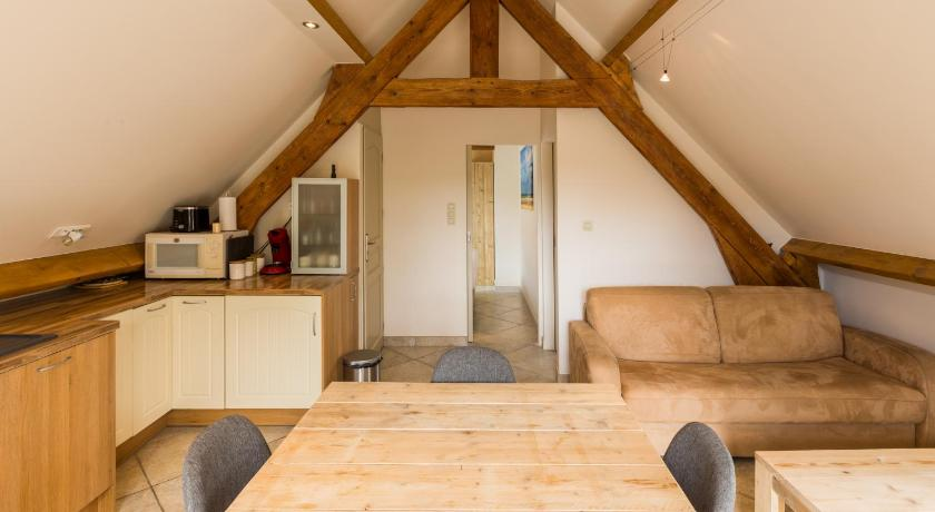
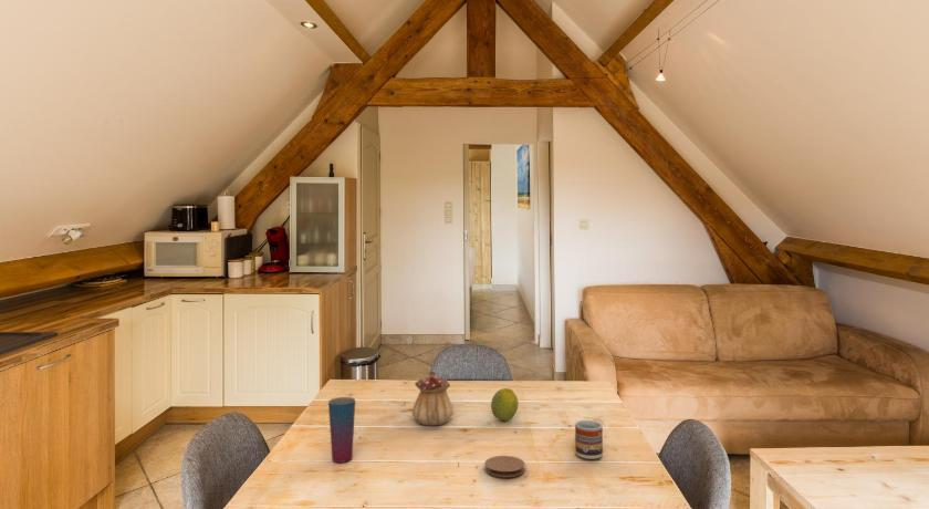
+ teapot (432, 396)
+ coaster (504, 466)
+ cup (587, 437)
+ cup (342, 429)
+ fruit (504, 404)
